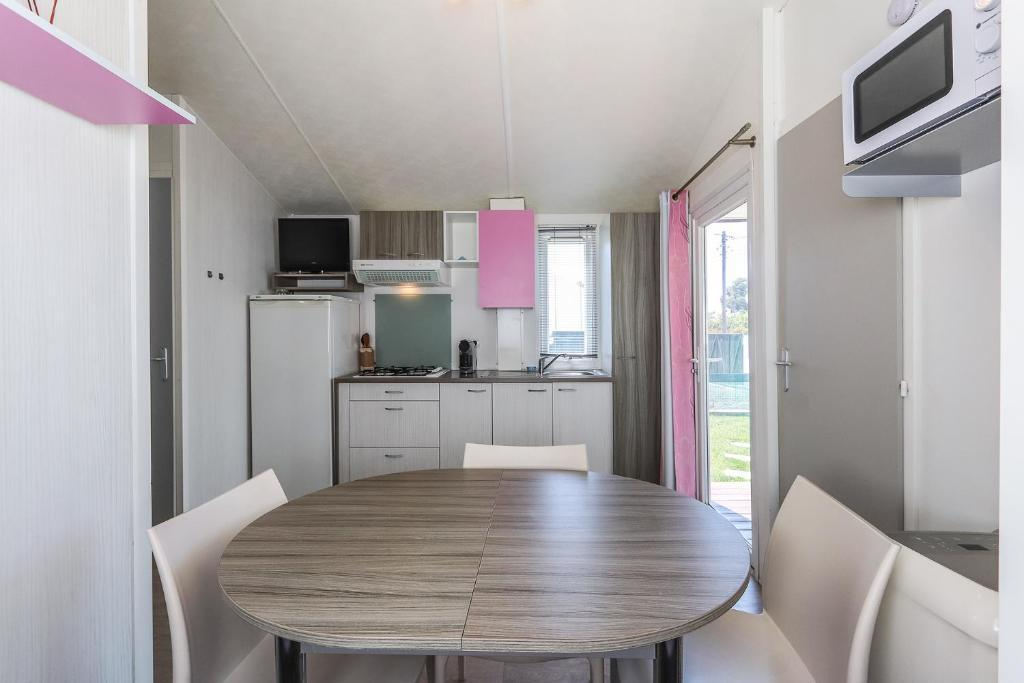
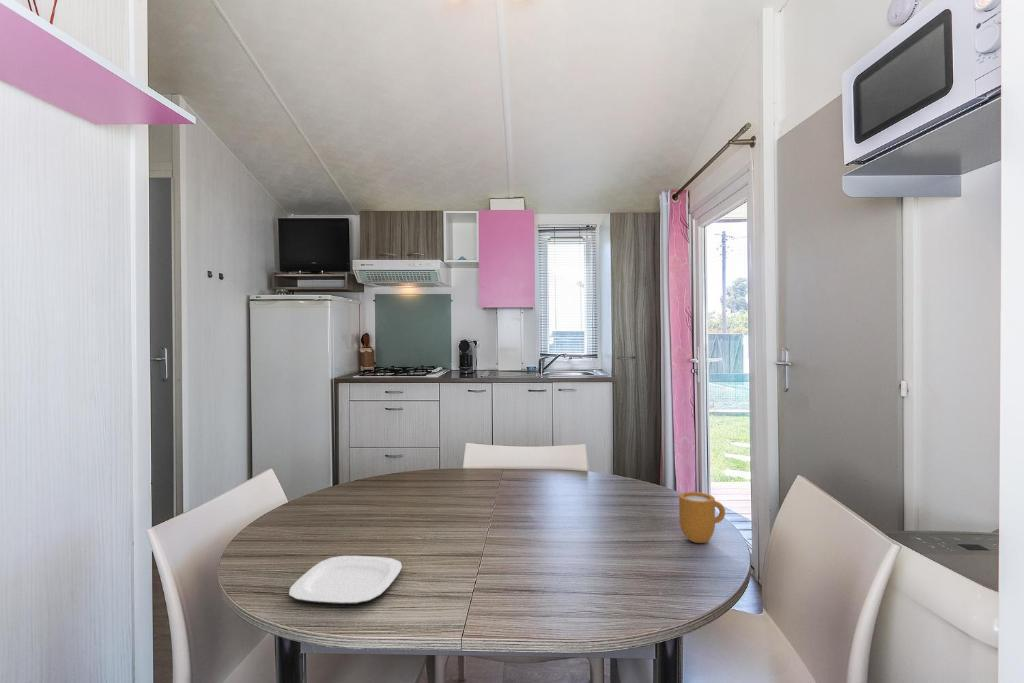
+ plate (348, 580)
+ mug (702, 518)
